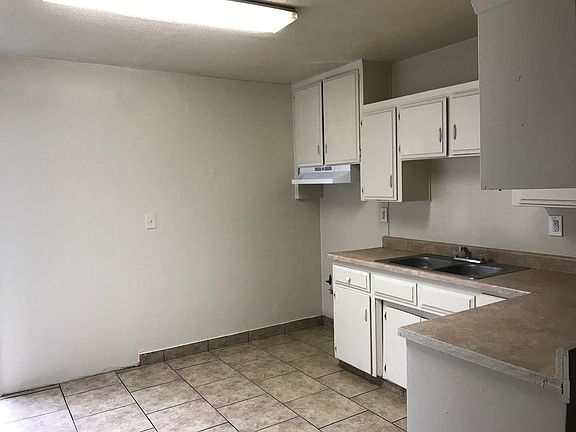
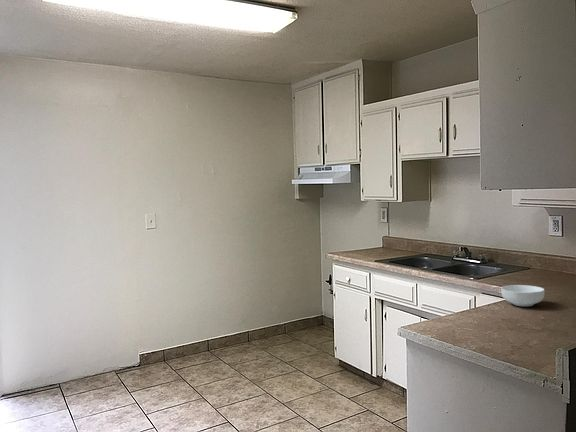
+ cereal bowl (522, 296)
